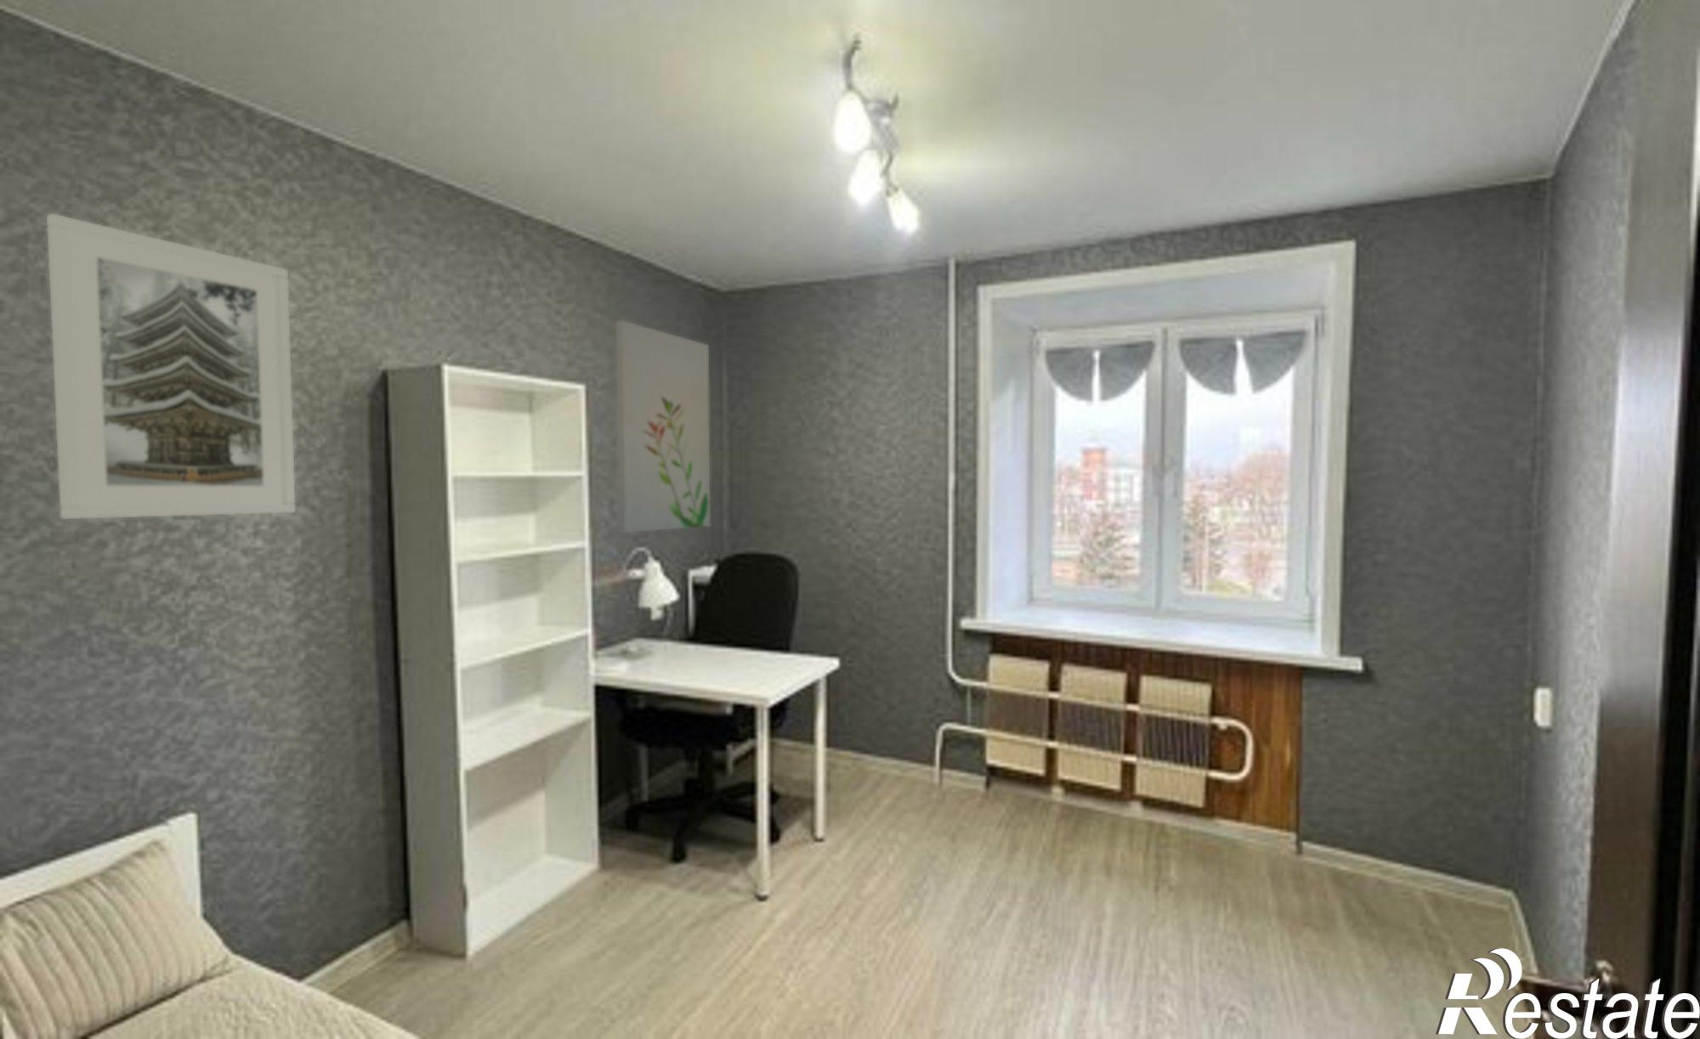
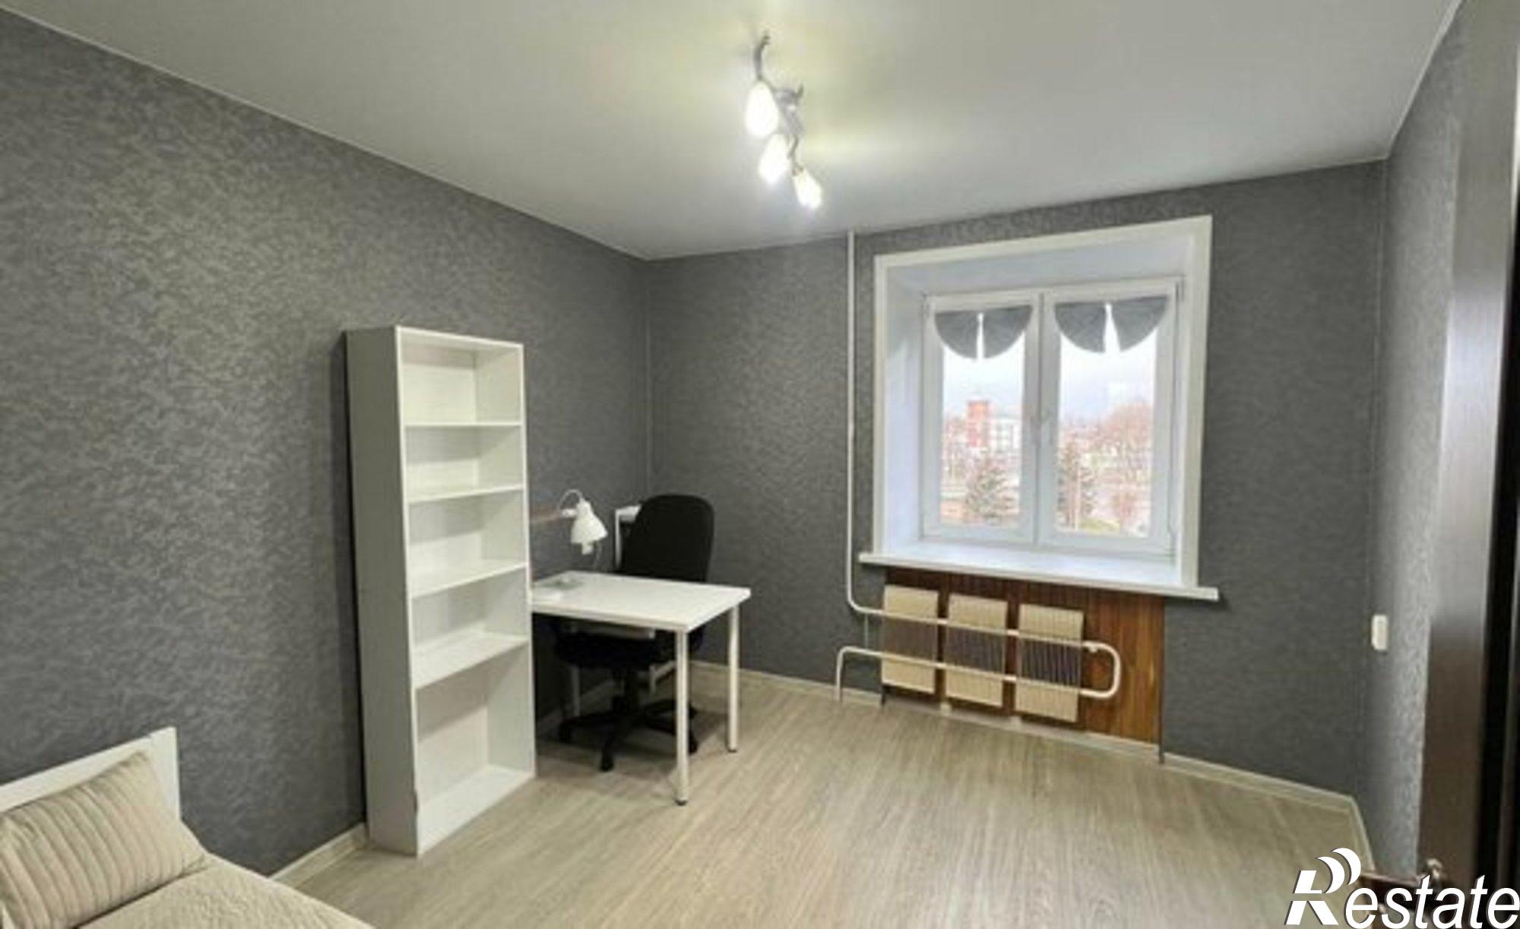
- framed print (186, 381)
- wall art (667, 432)
